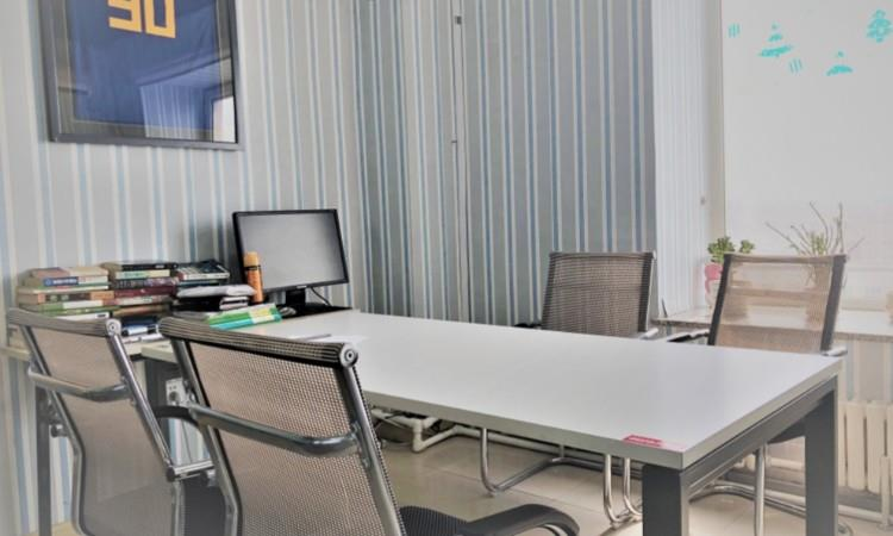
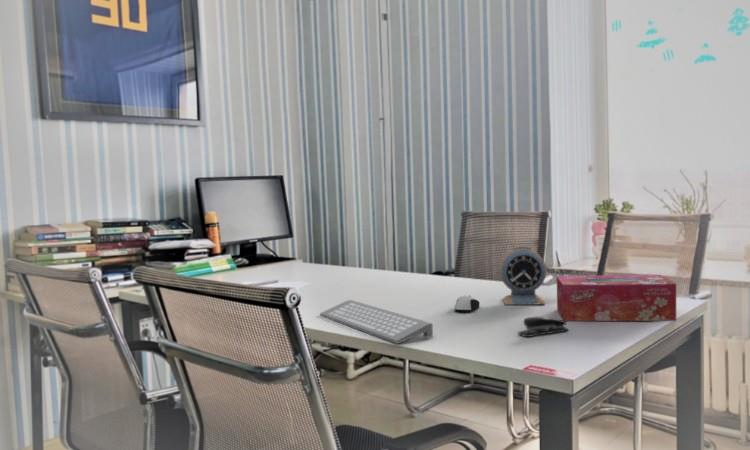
+ stapler (543, 324)
+ computer keyboard (371, 319)
+ tissue box (613, 297)
+ alarm clock (522, 273)
+ computer mouse (466, 302)
